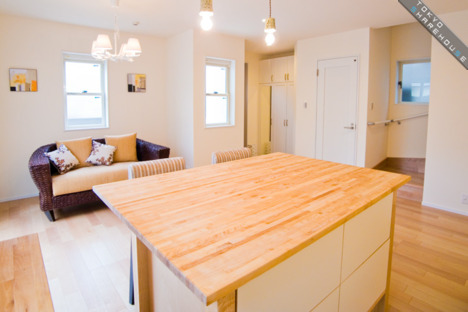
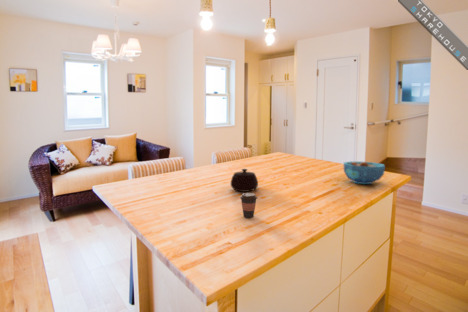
+ teapot (243, 179)
+ bowl (363, 171)
+ coffee cup (248, 205)
